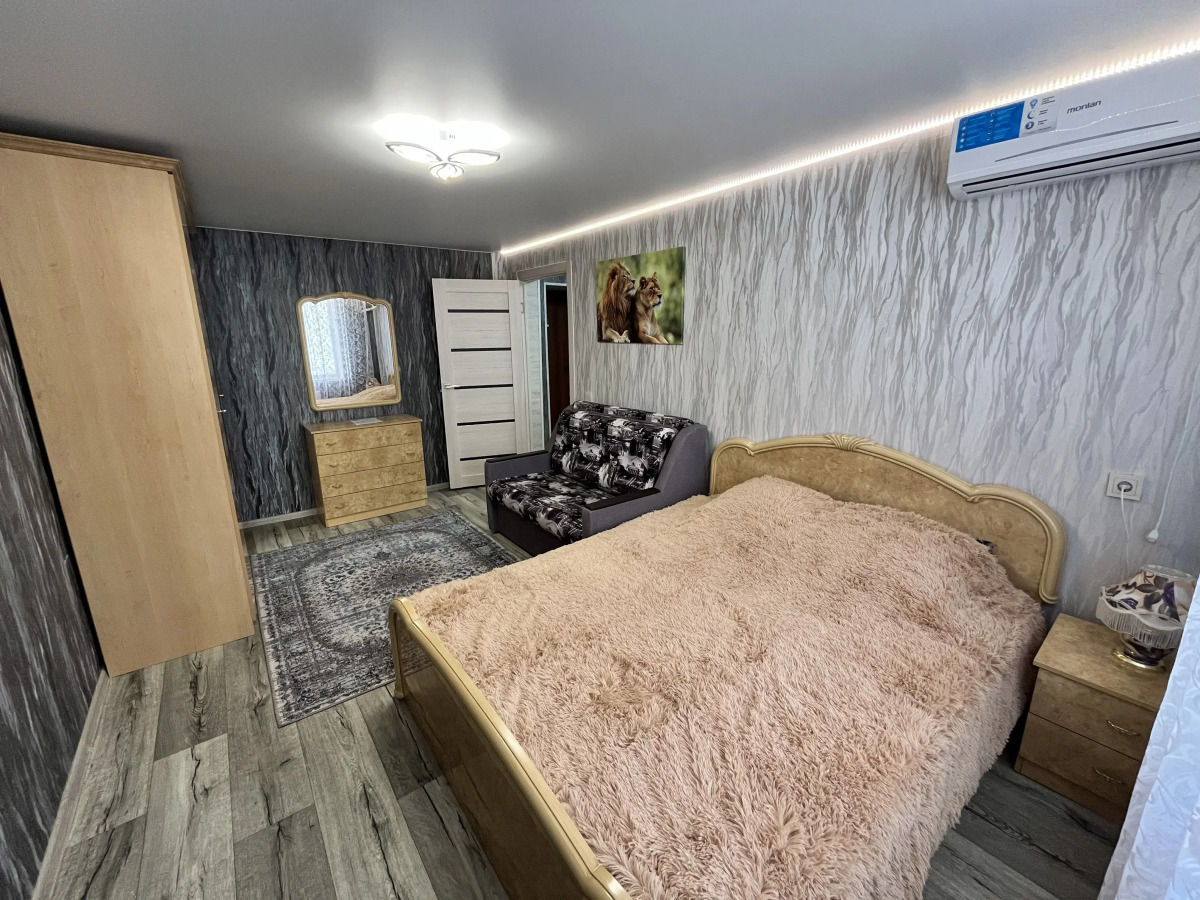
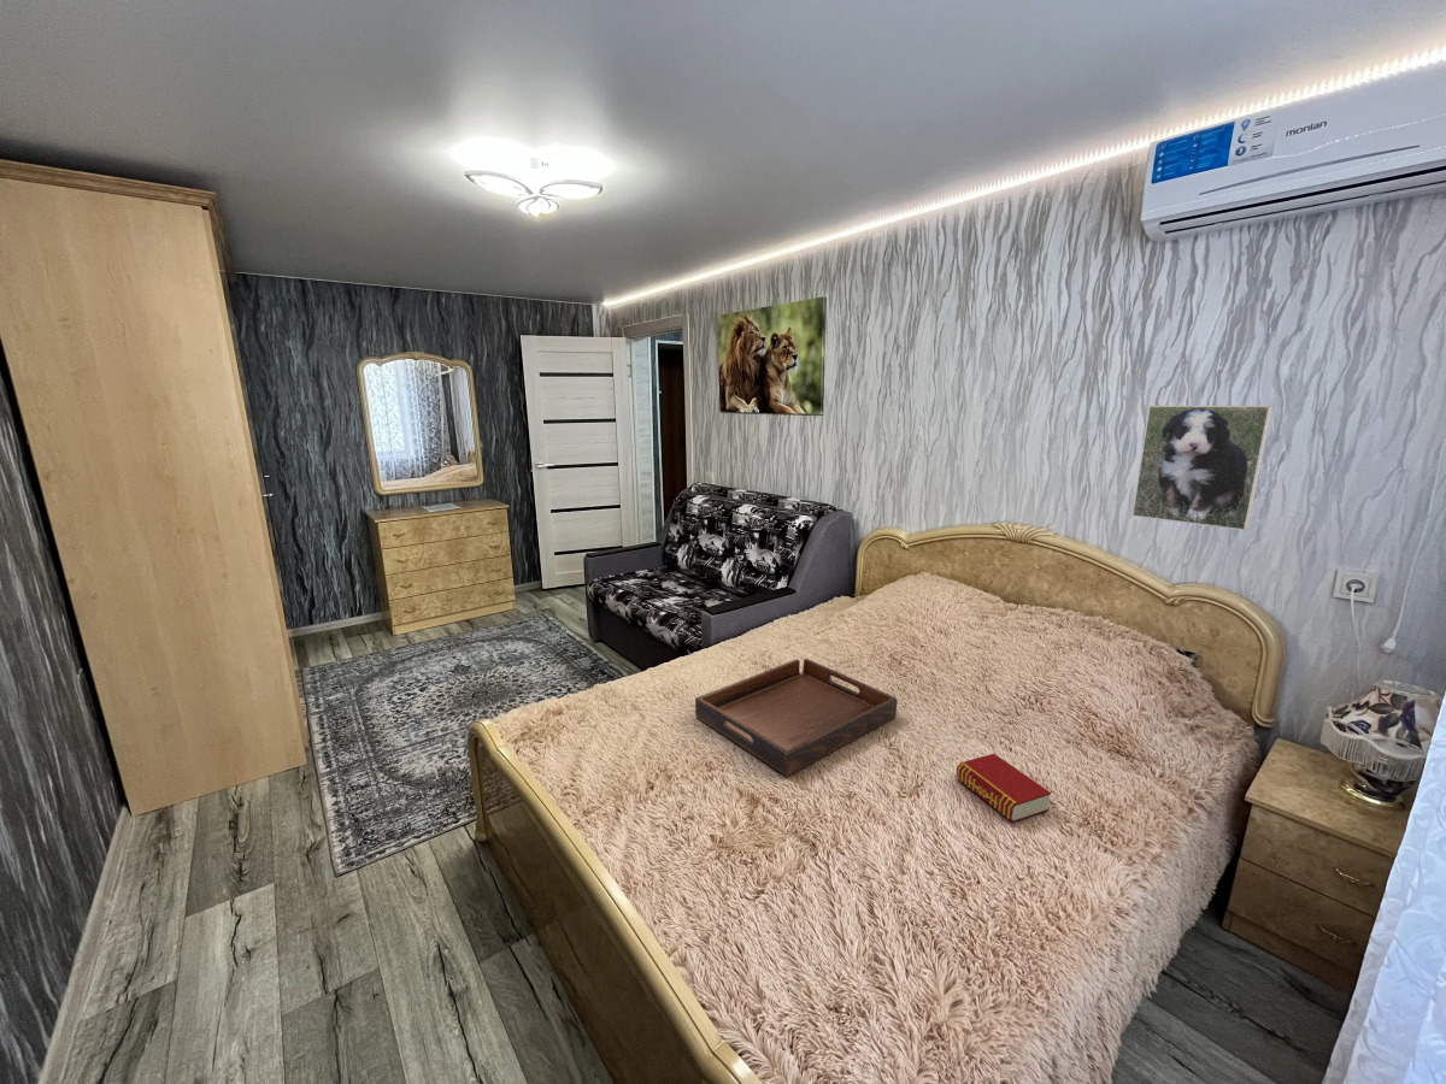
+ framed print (1197, 465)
+ book (1001, 785)
+ serving tray (795, 707)
